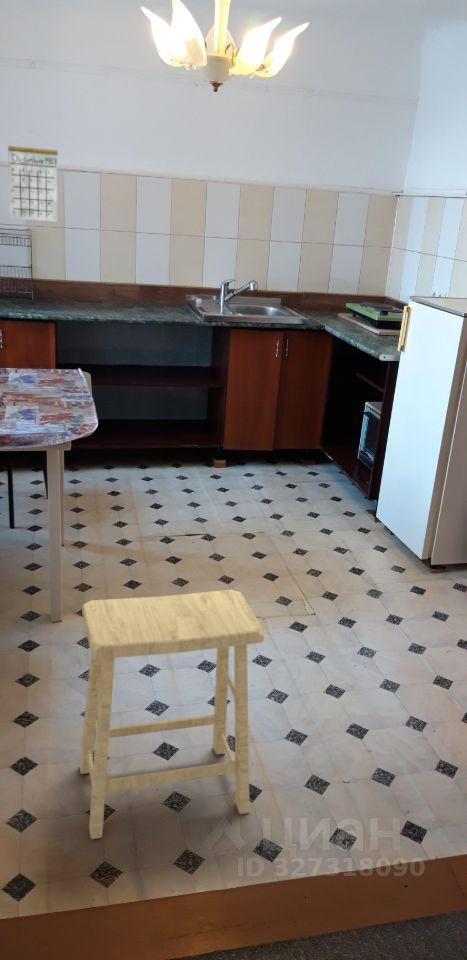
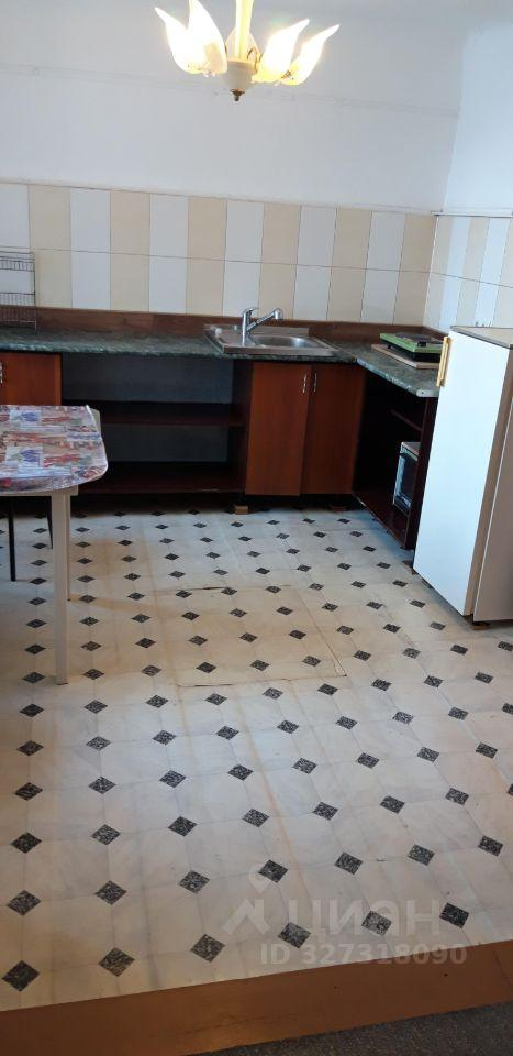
- calendar (33, 176)
- stool (168, 720)
